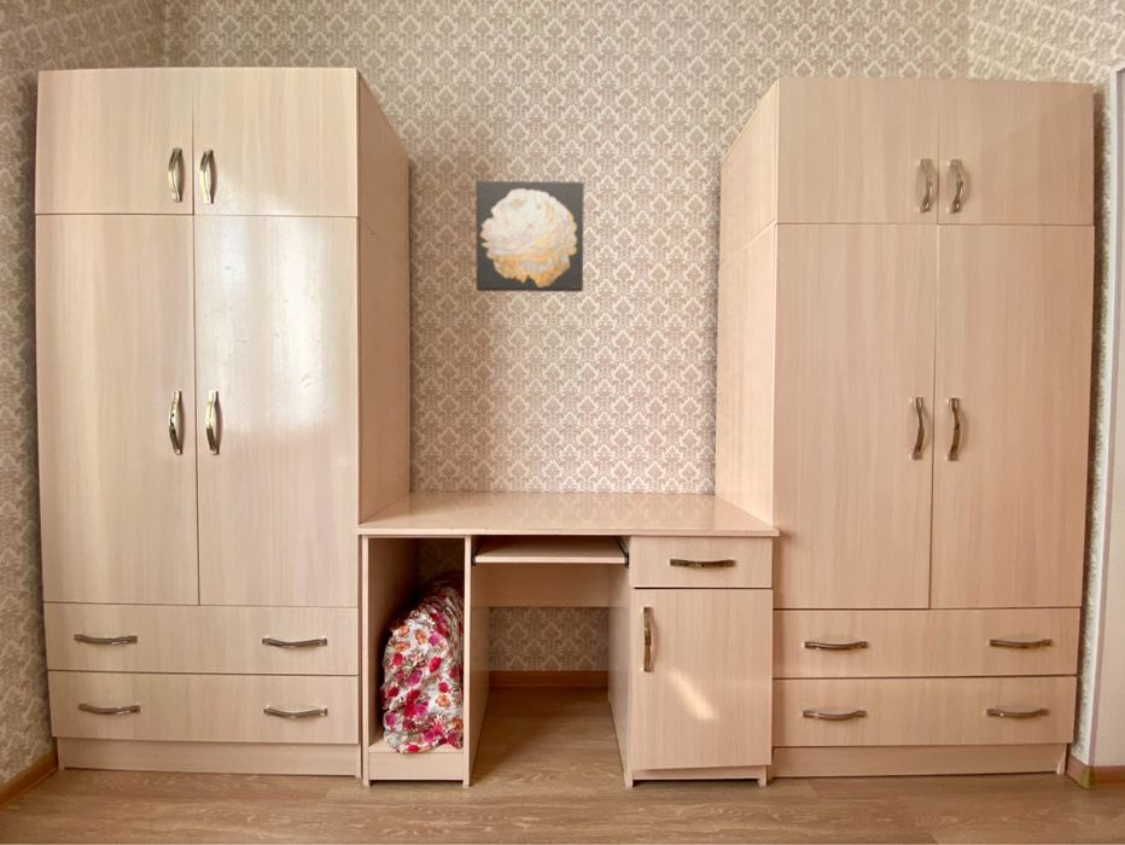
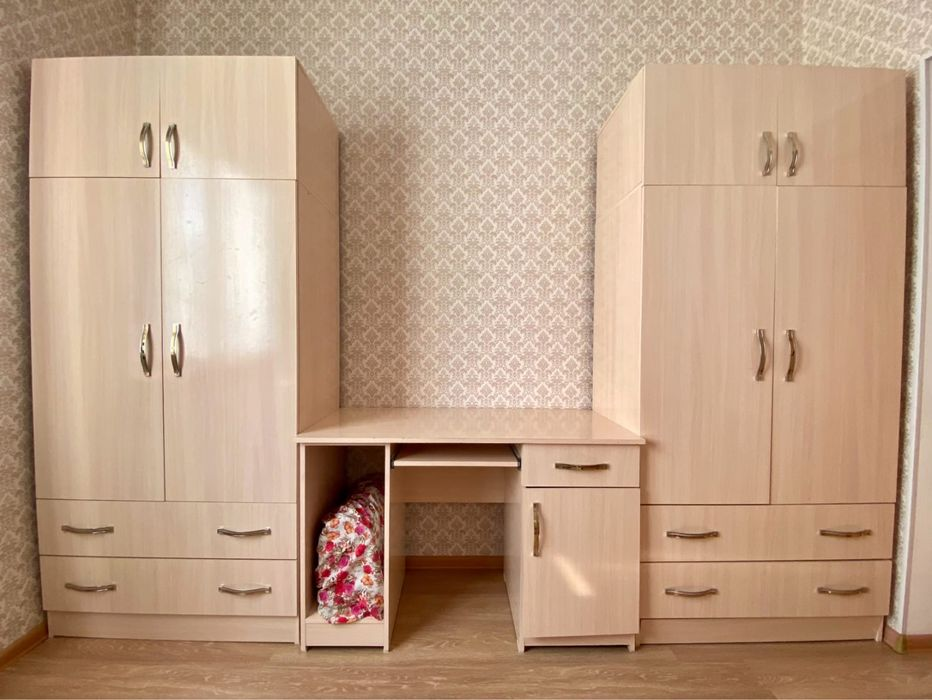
- wall art (530, 237)
